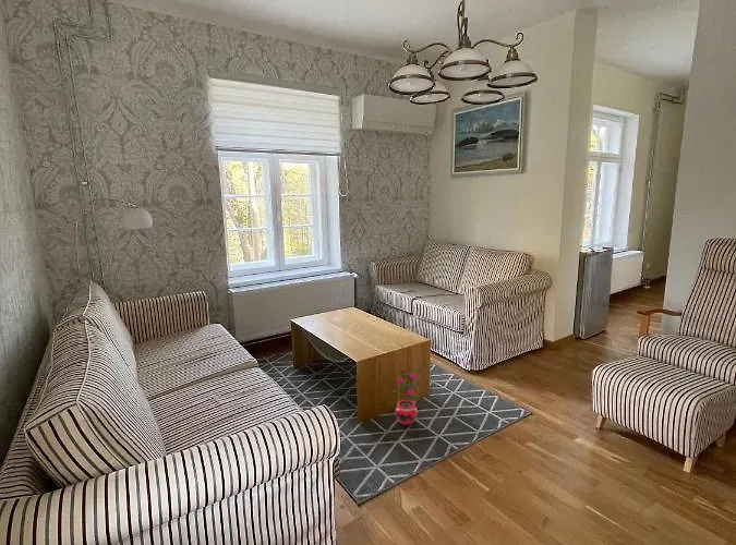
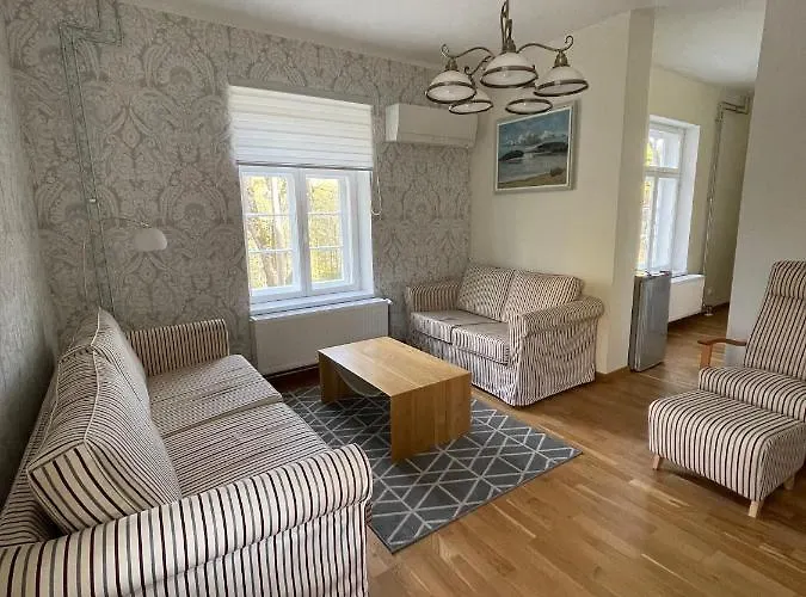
- potted plant (405, 396)
